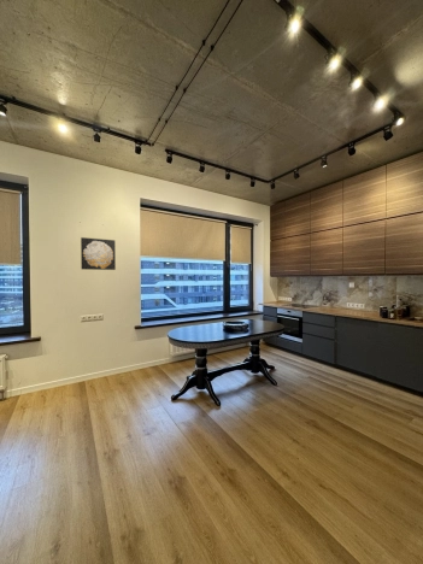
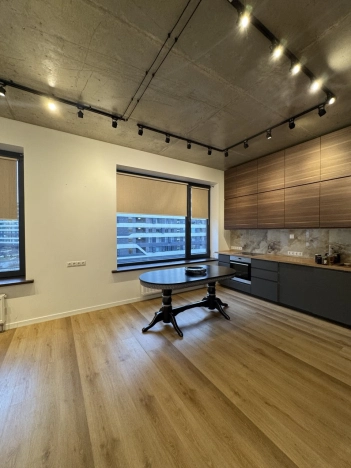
- wall art (98, 254)
